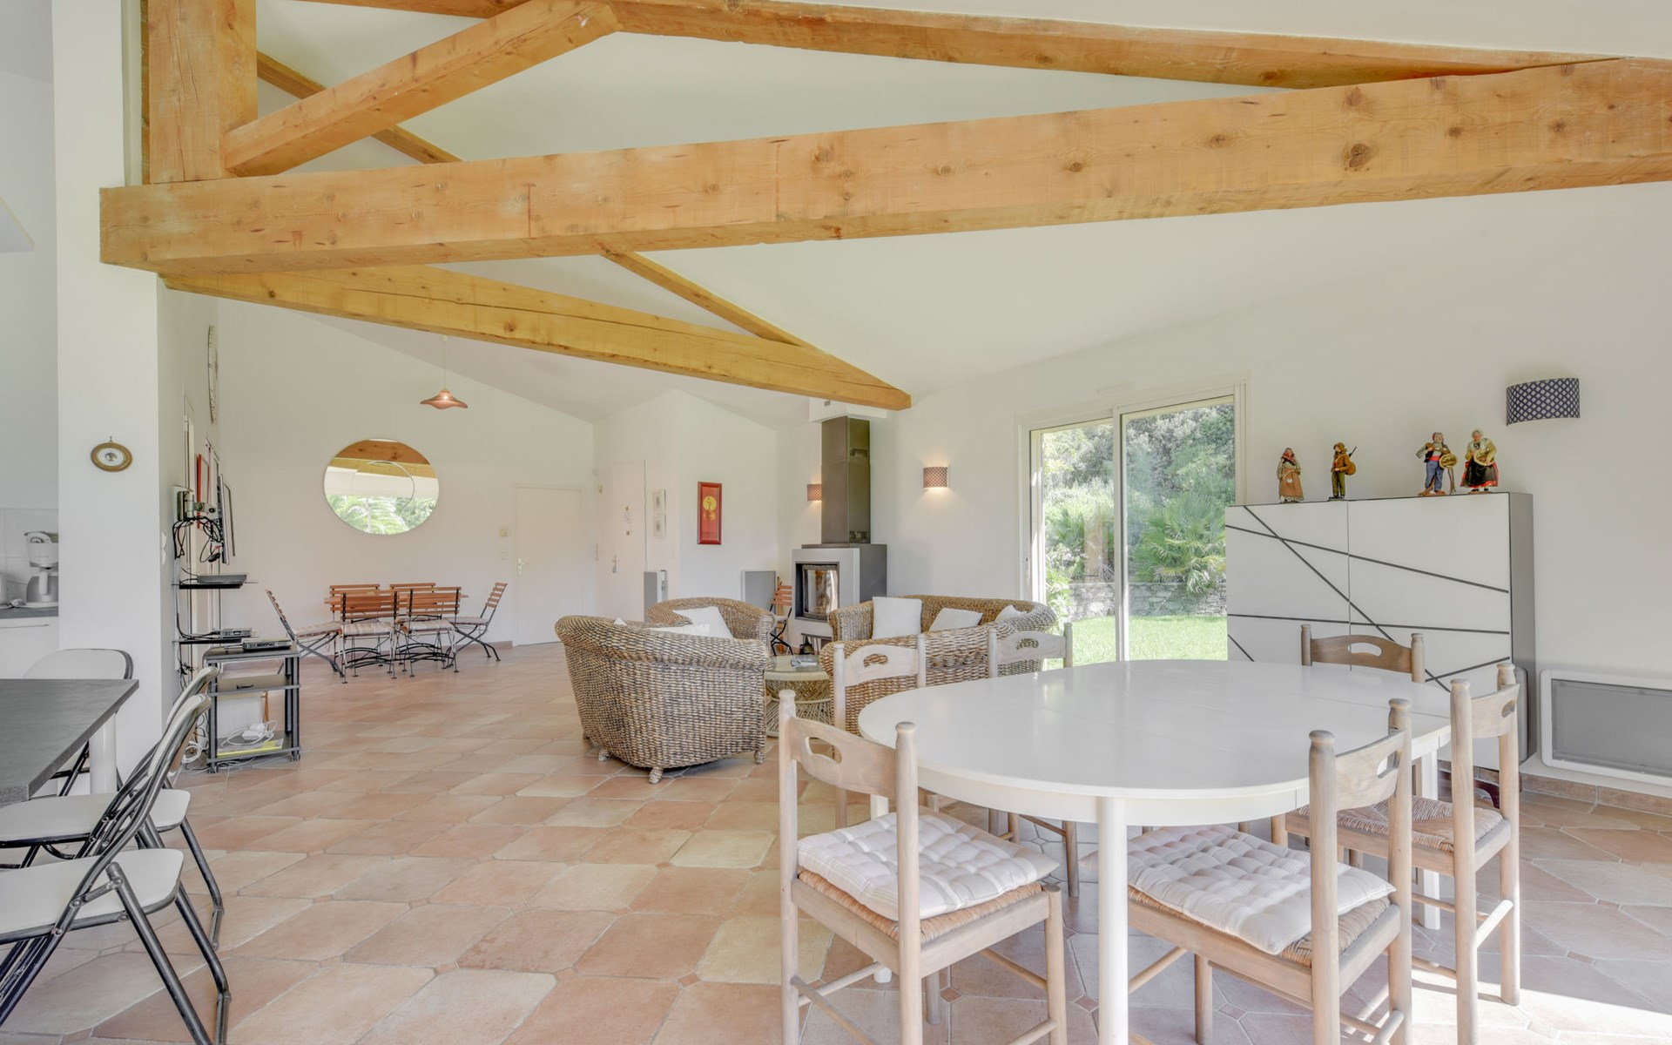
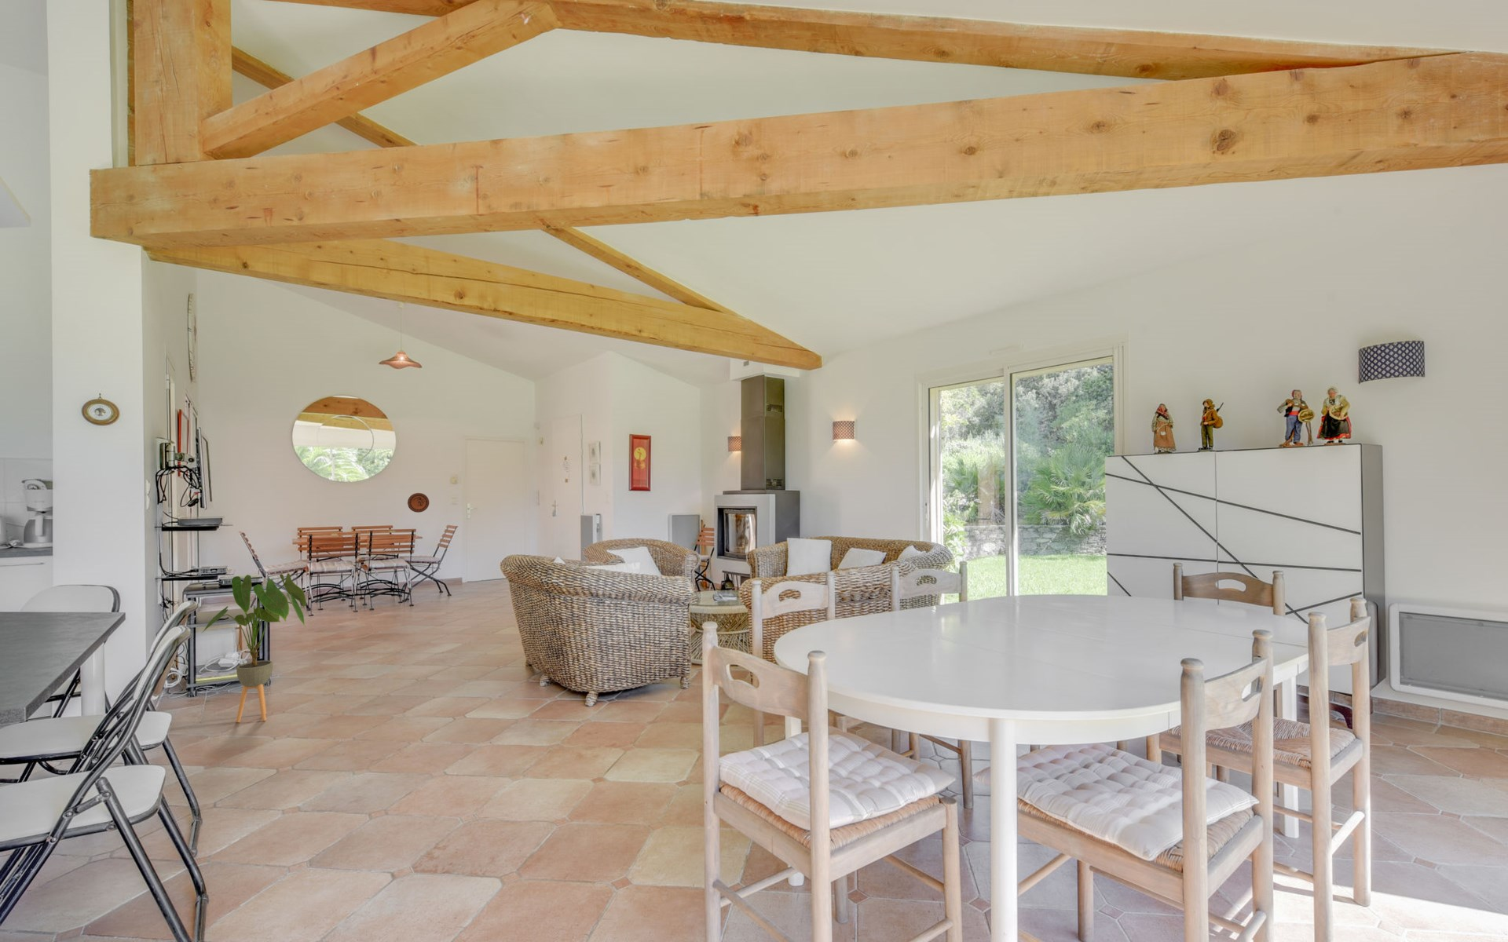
+ house plant (262, 645)
+ decorative plate (418, 502)
